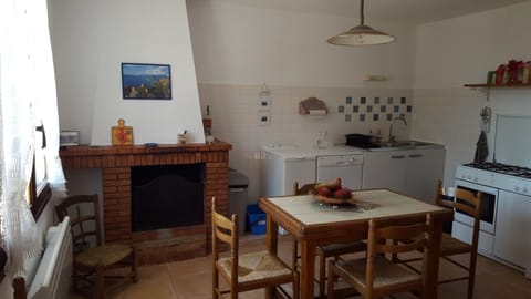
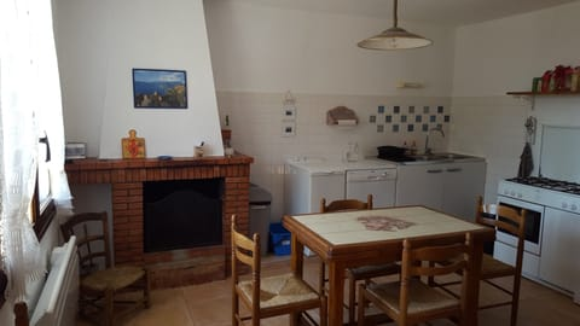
- fruit basket (332, 193)
